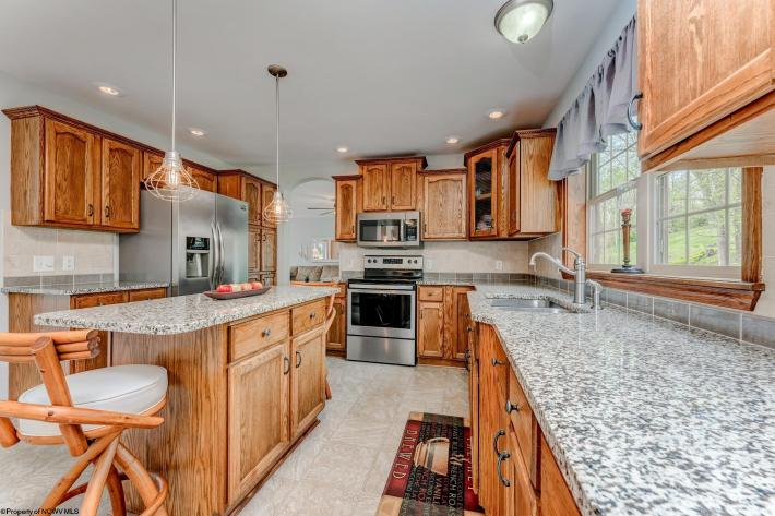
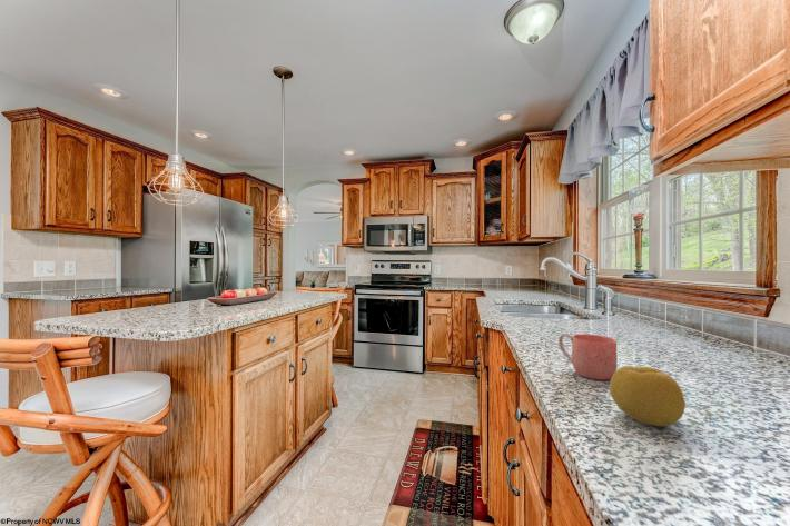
+ fruit (644, 393)
+ mug (585, 354)
